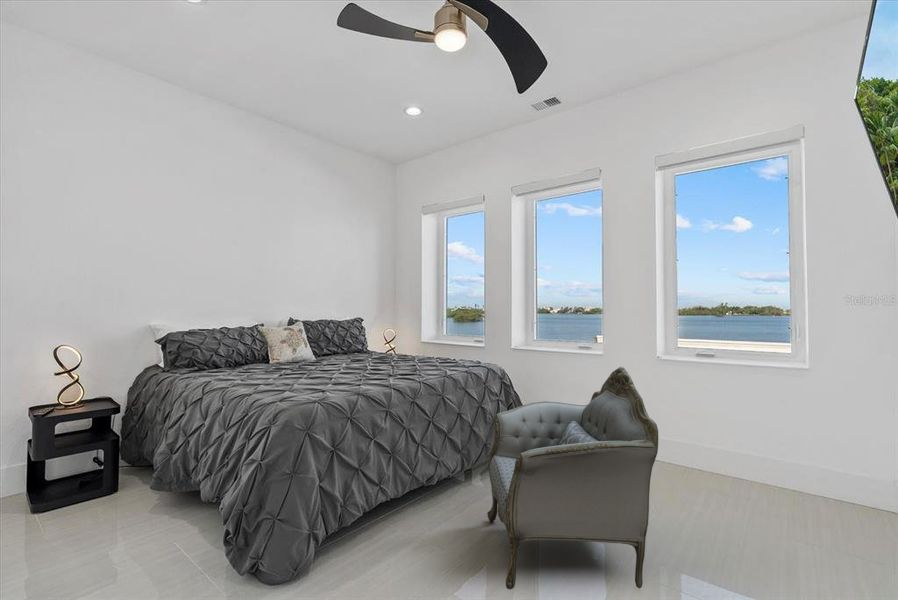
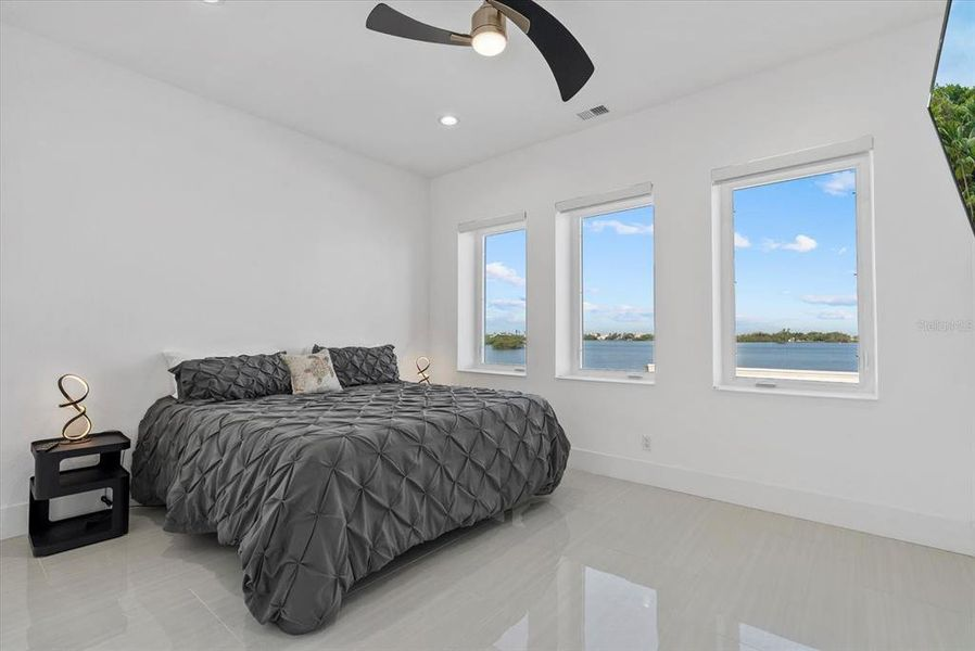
- armchair (560, 457)
